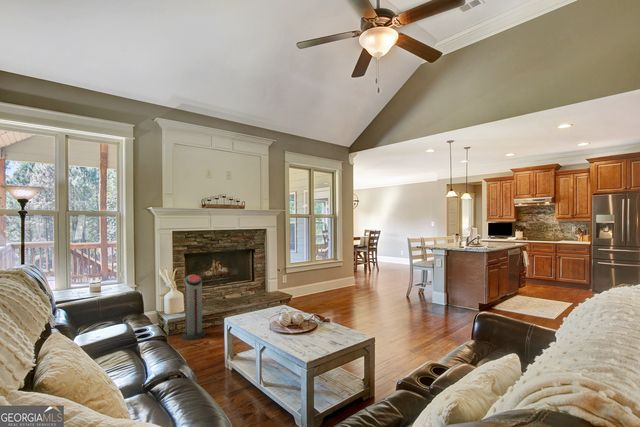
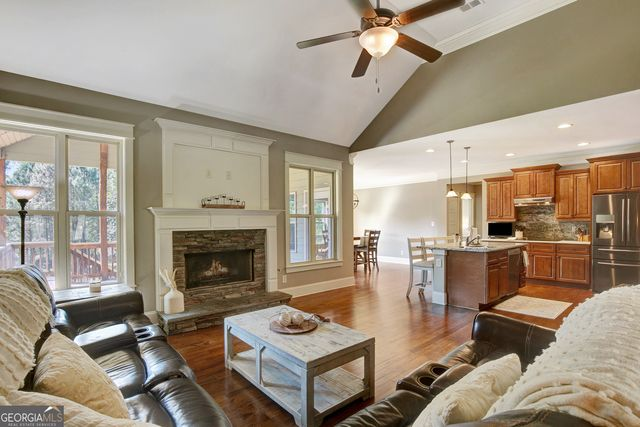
- air purifier (193, 305)
